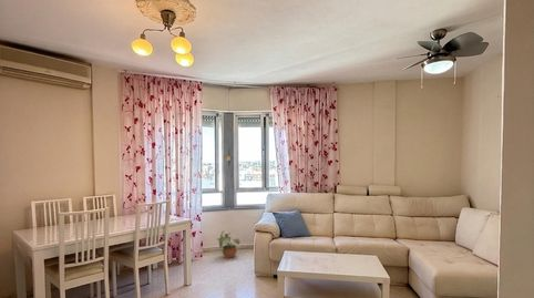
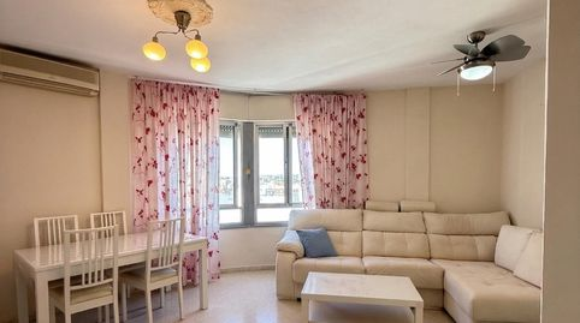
- potted plant (227, 244)
